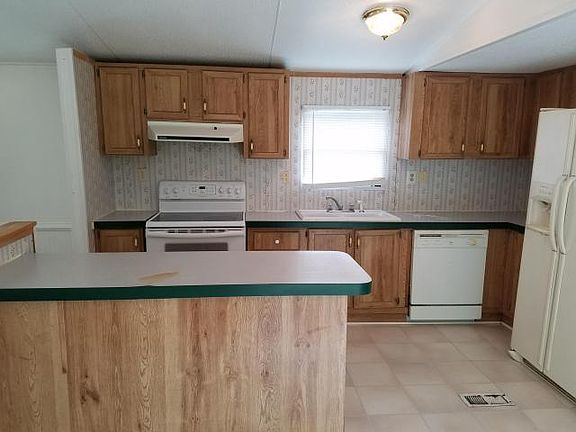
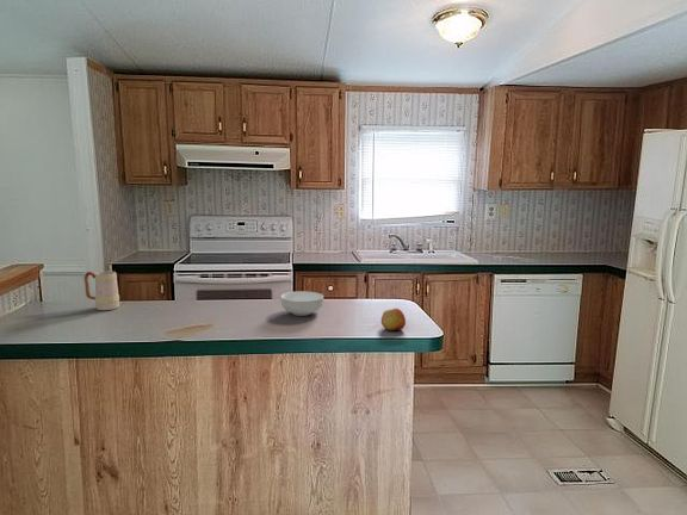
+ cereal bowl (302, 304)
+ apple (392, 318)
+ mug (101, 290)
